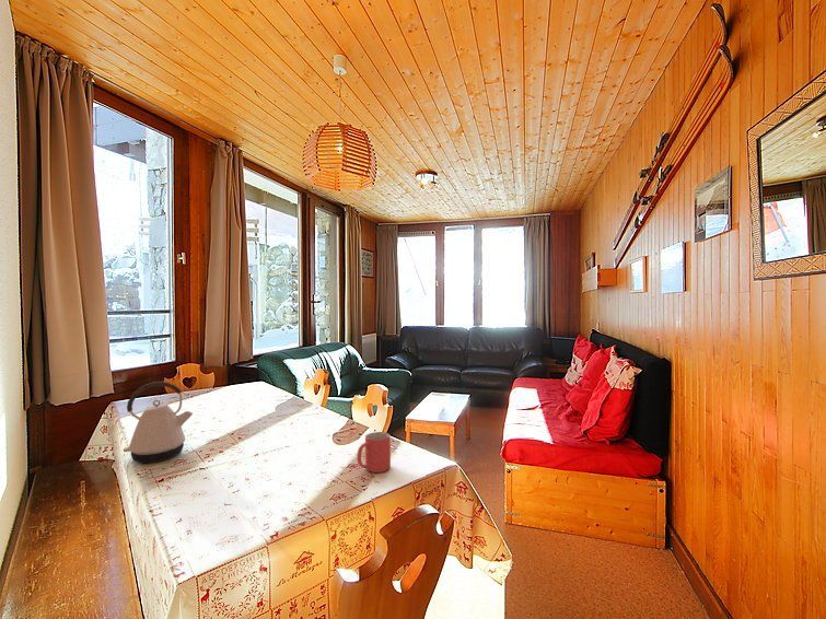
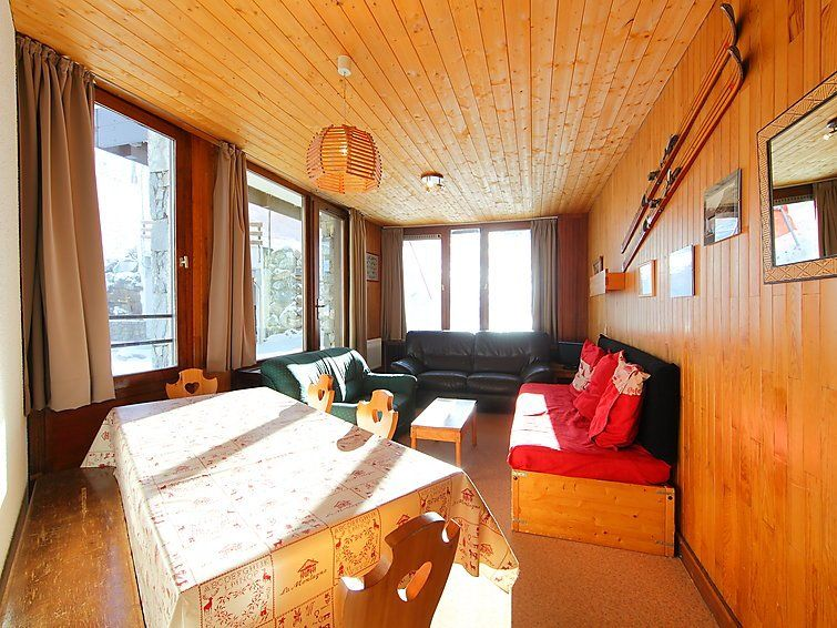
- kettle (159, 418)
- mug (373, 453)
